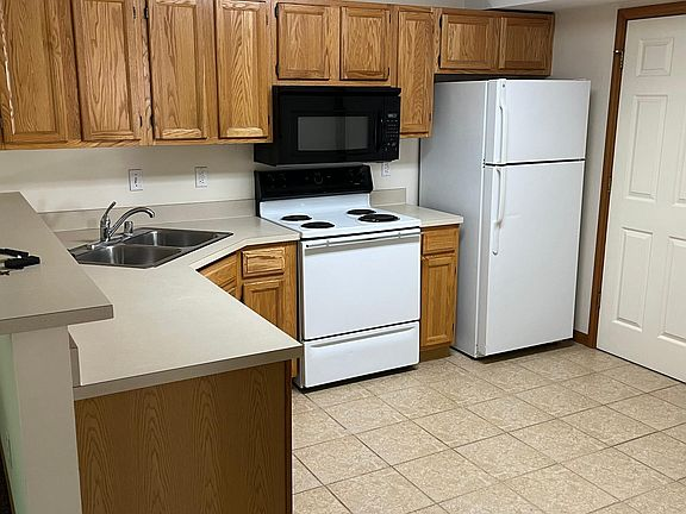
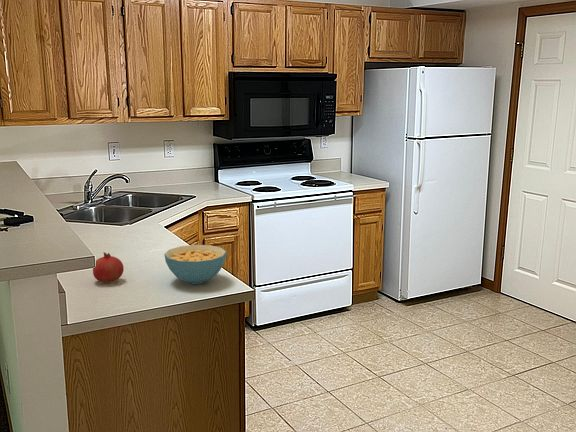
+ cereal bowl (196, 267)
+ fruit (107, 266)
